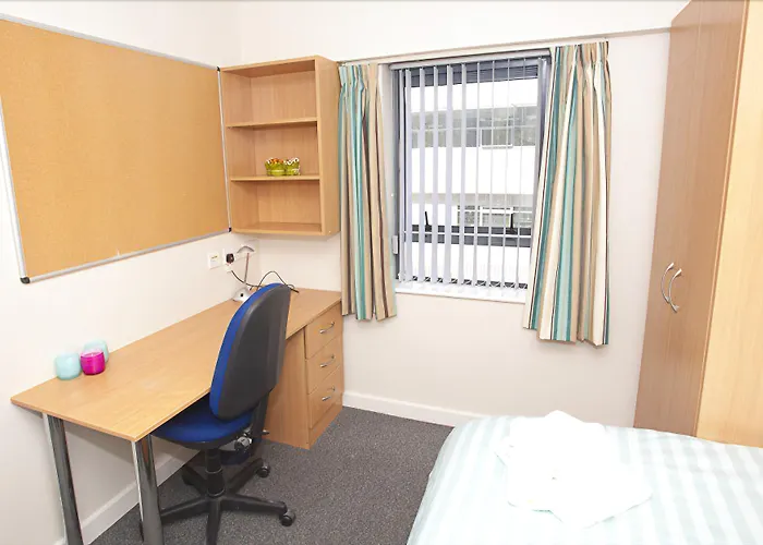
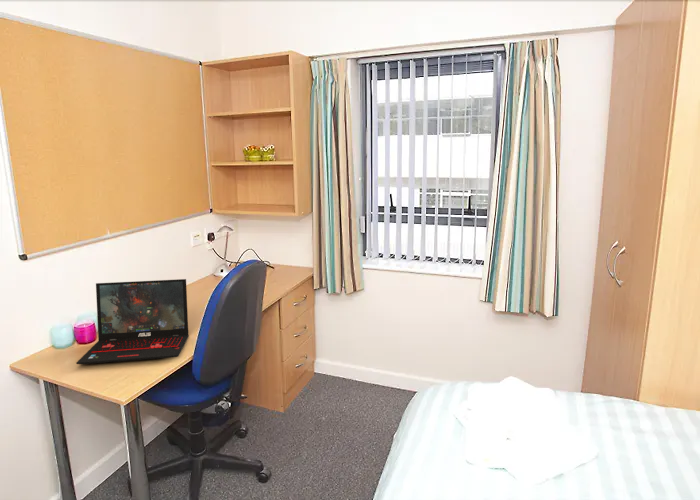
+ laptop (135, 319)
